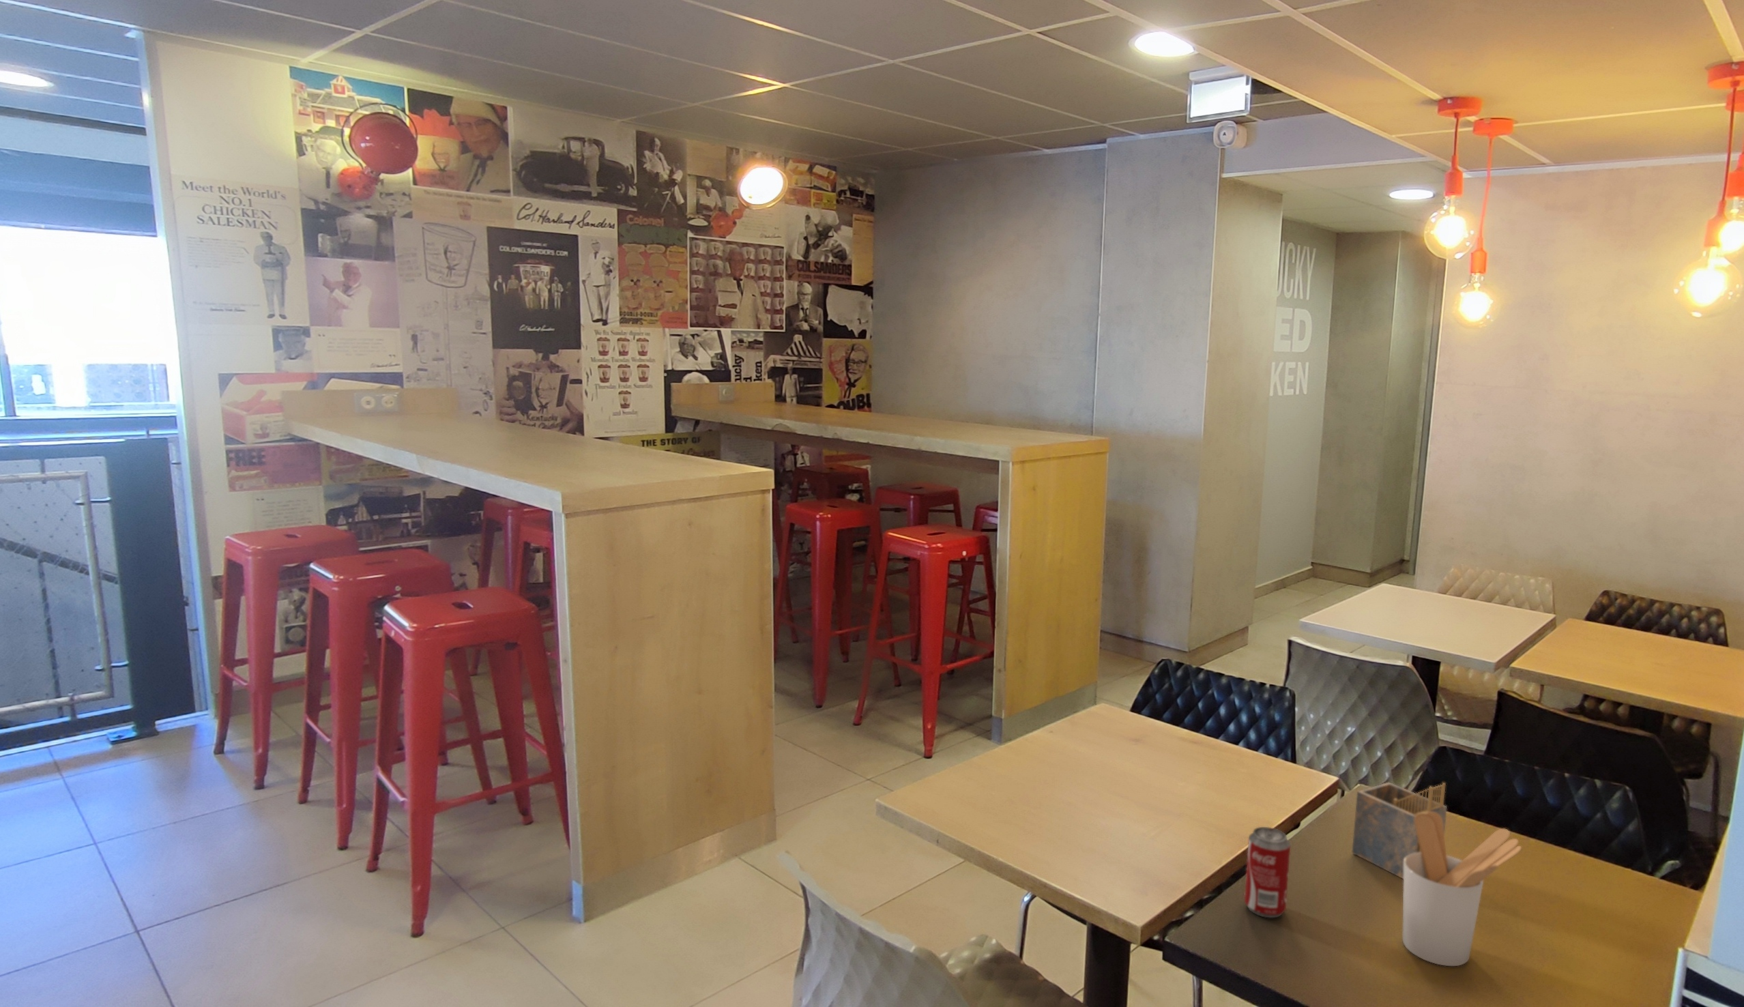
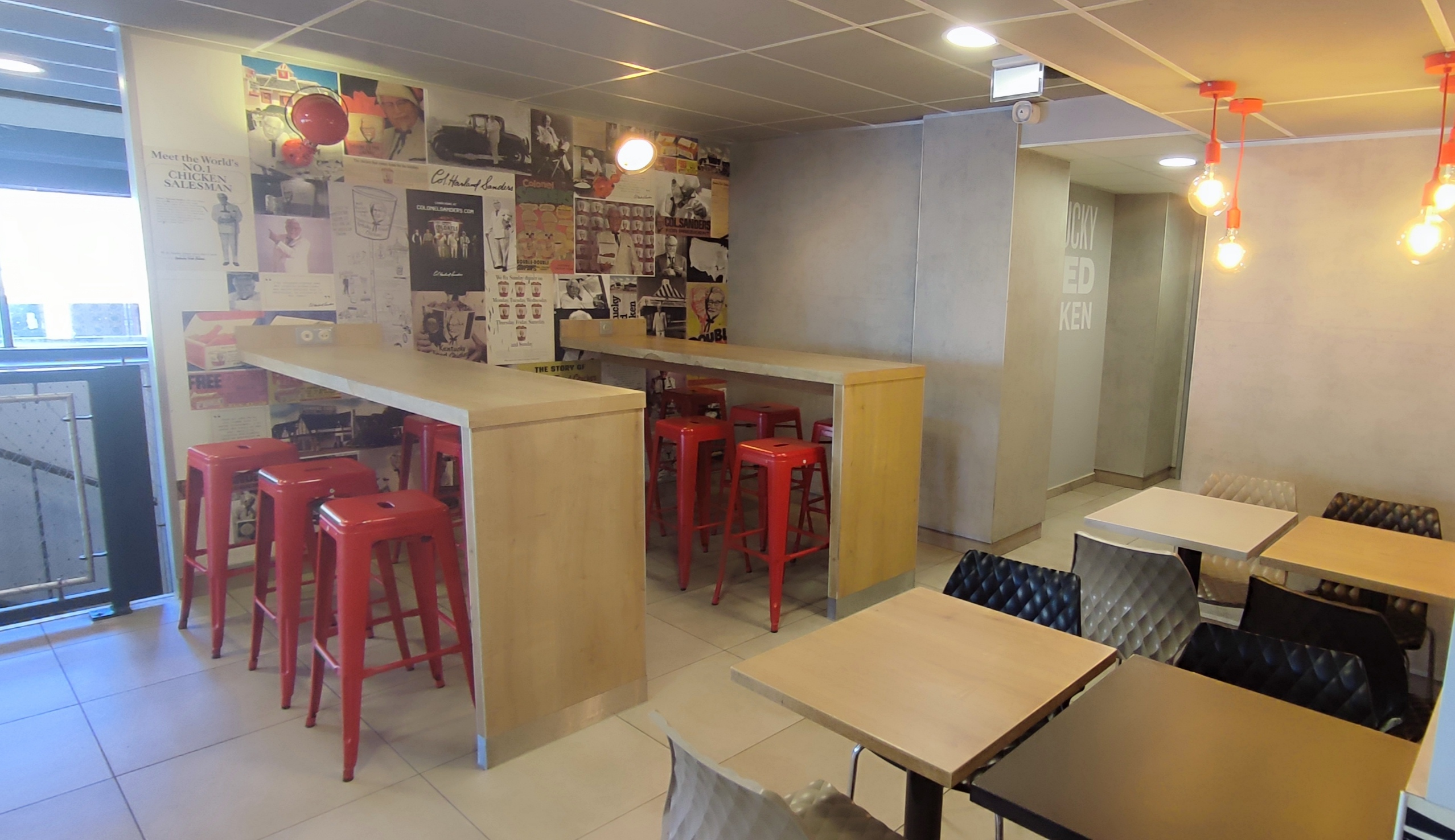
- napkin holder (1401, 819)
- utensil holder (1460, 890)
- beverage can (1267, 872)
